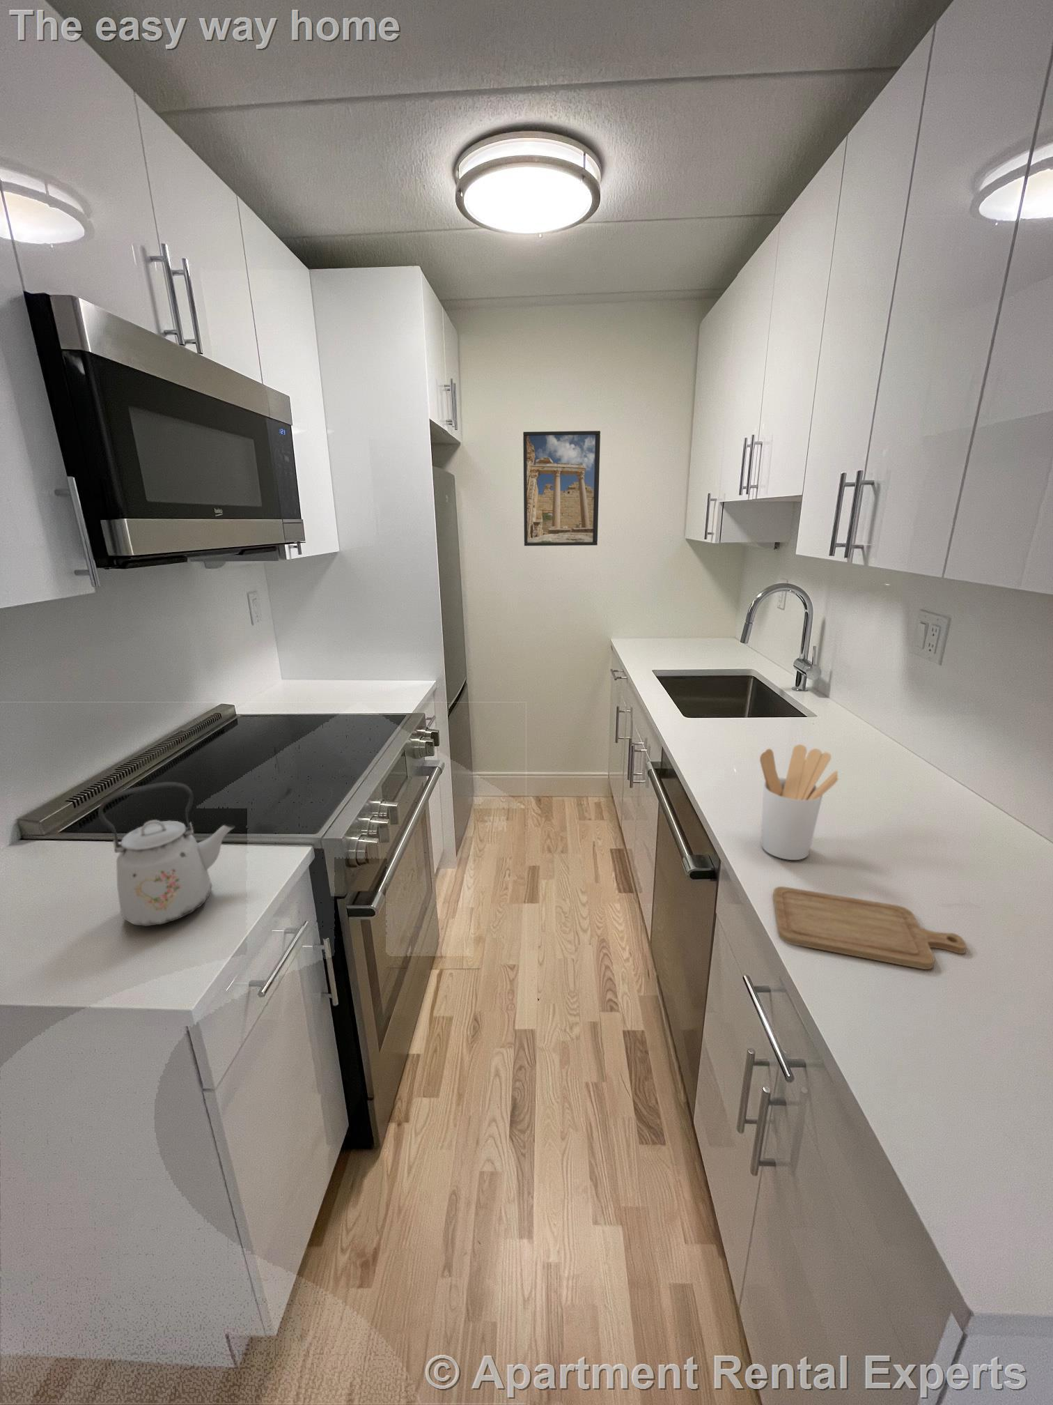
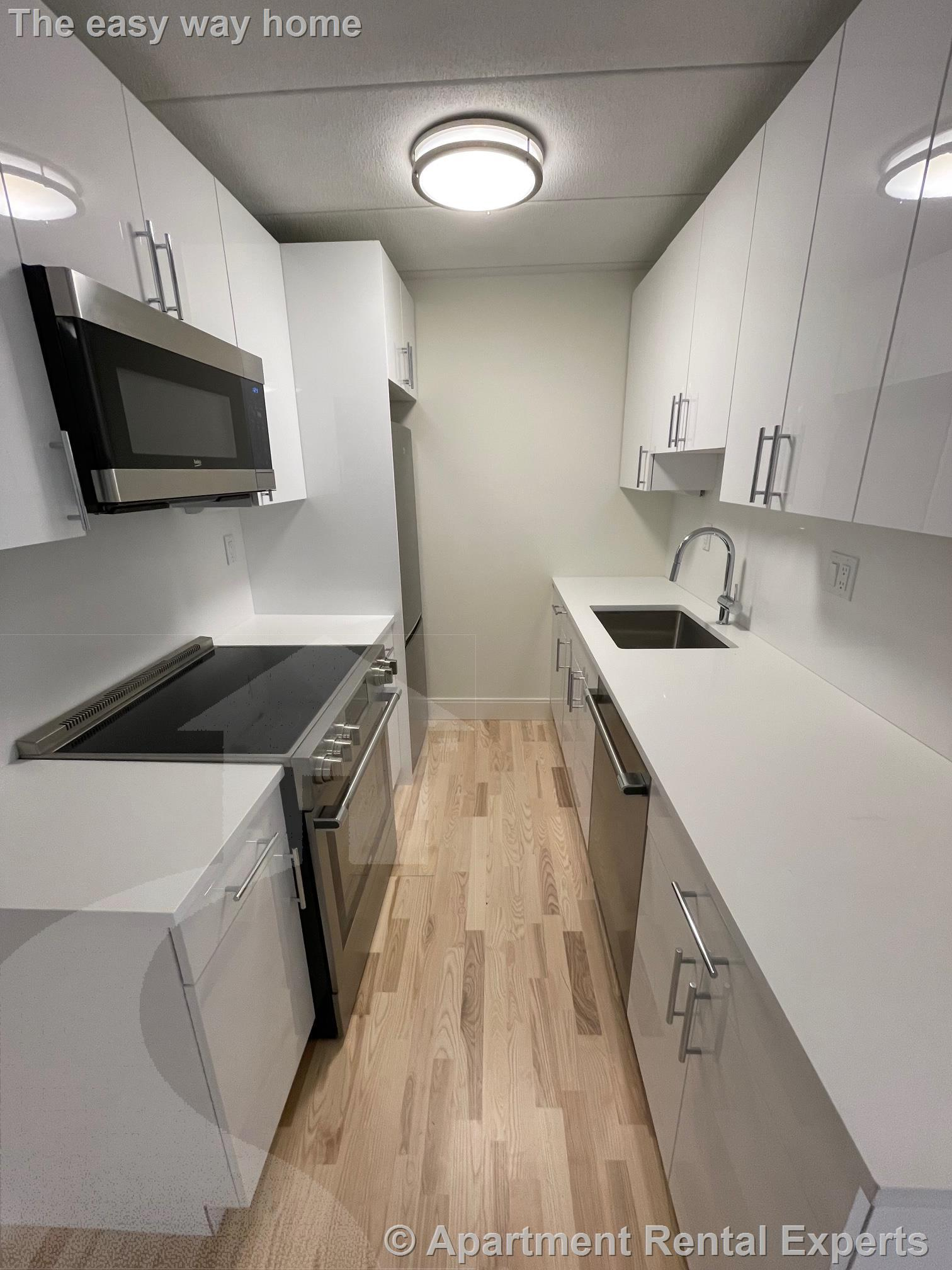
- chopping board (866, 927)
- utensil holder (795, 799)
- kettle (175, 845)
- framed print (561, 490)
